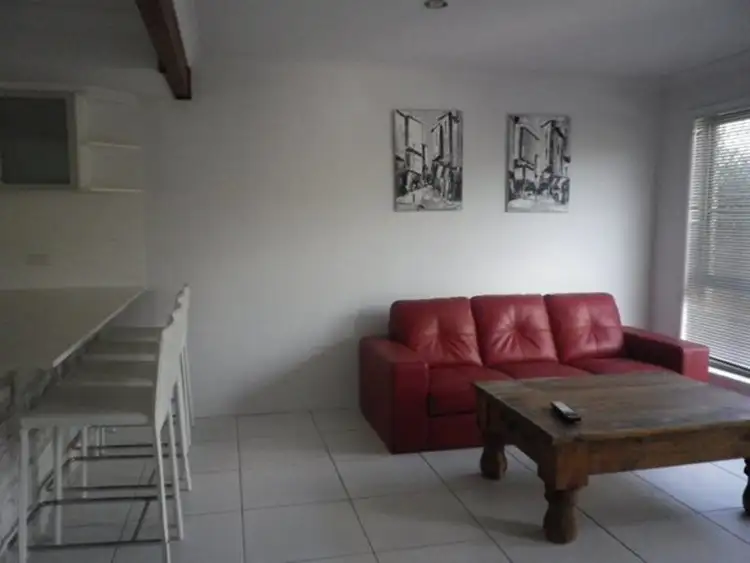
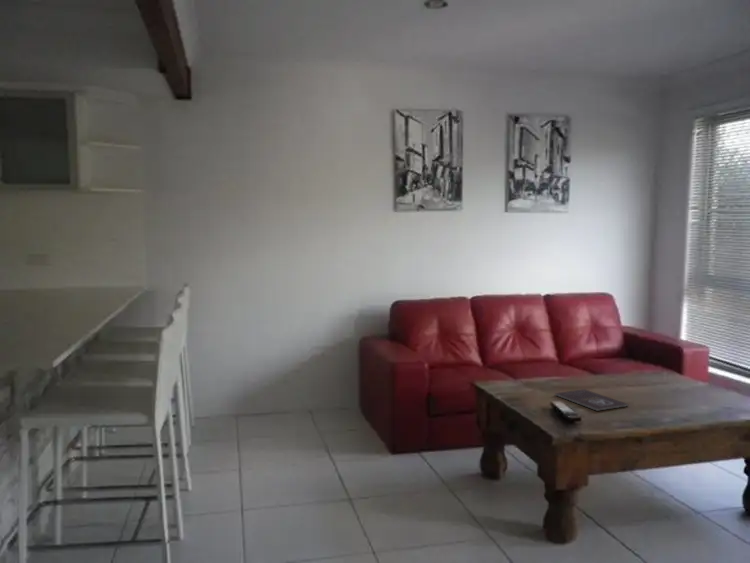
+ book (590, 399)
